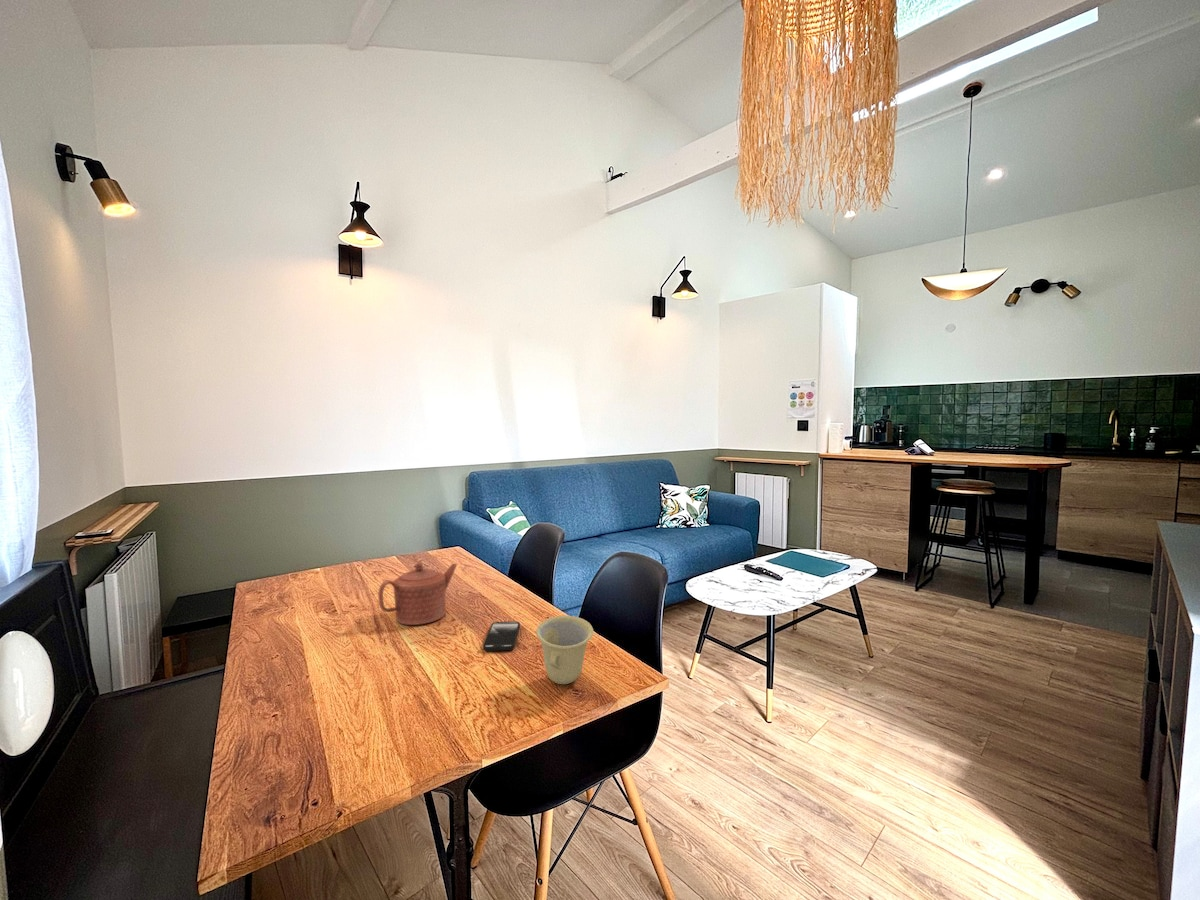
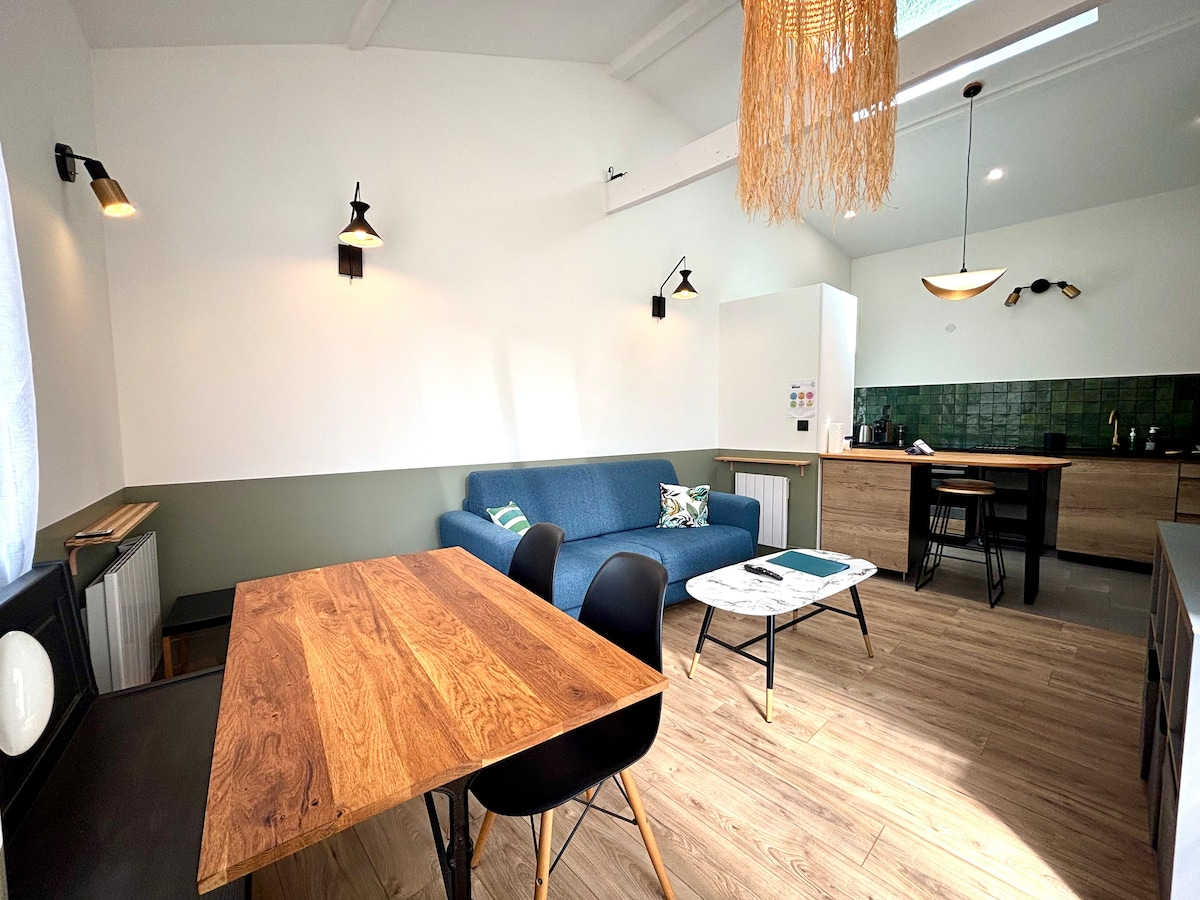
- teapot (420, 589)
- smartphone (502, 635)
- cup (565, 654)
